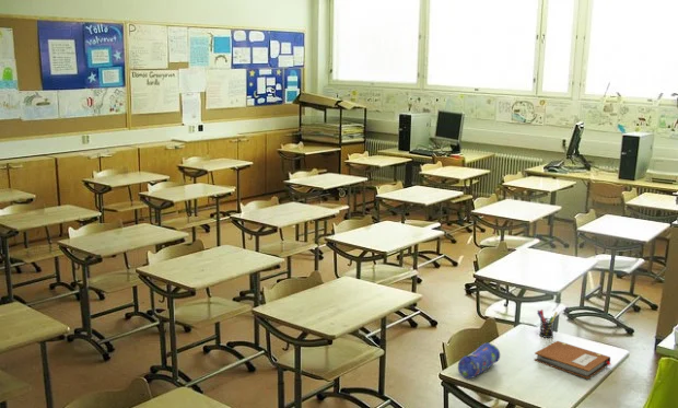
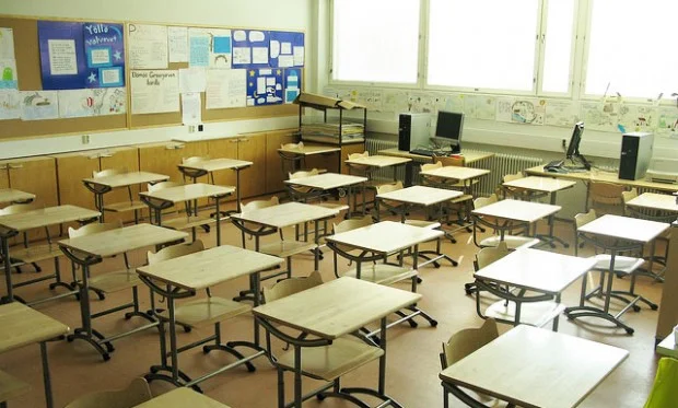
- notebook (573, 359)
- pen holder (547, 323)
- pencil case (479, 359)
